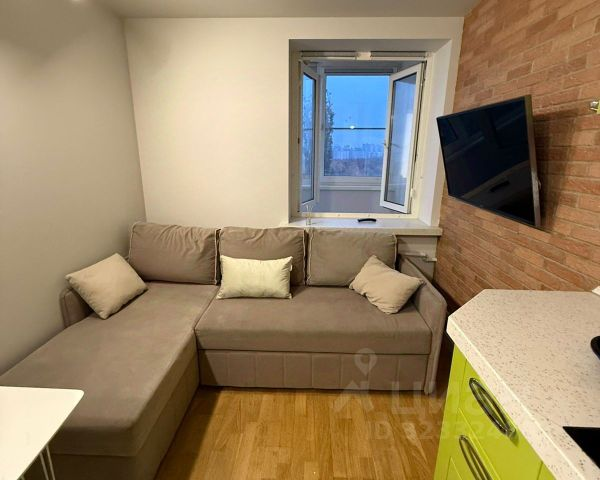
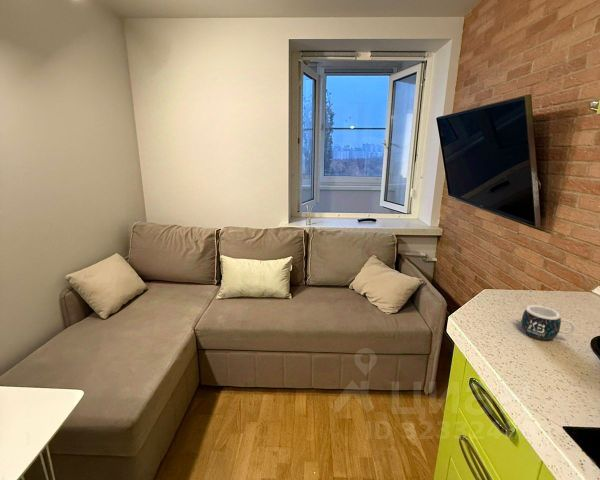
+ mug (547, 324)
